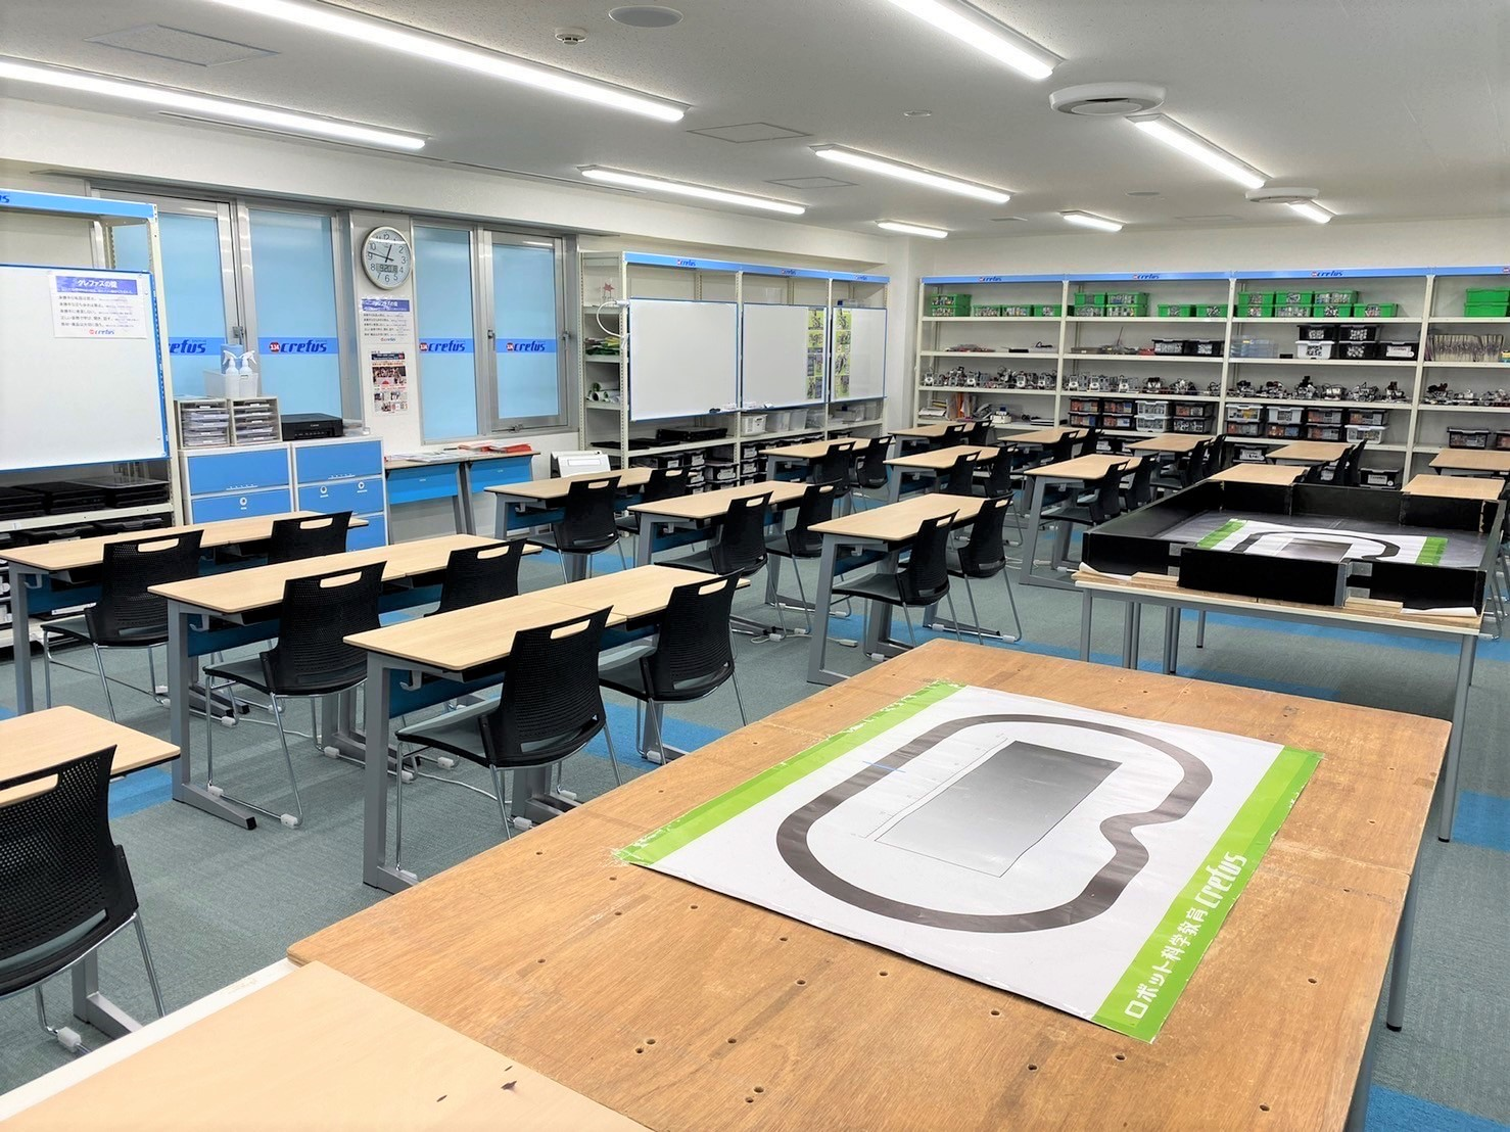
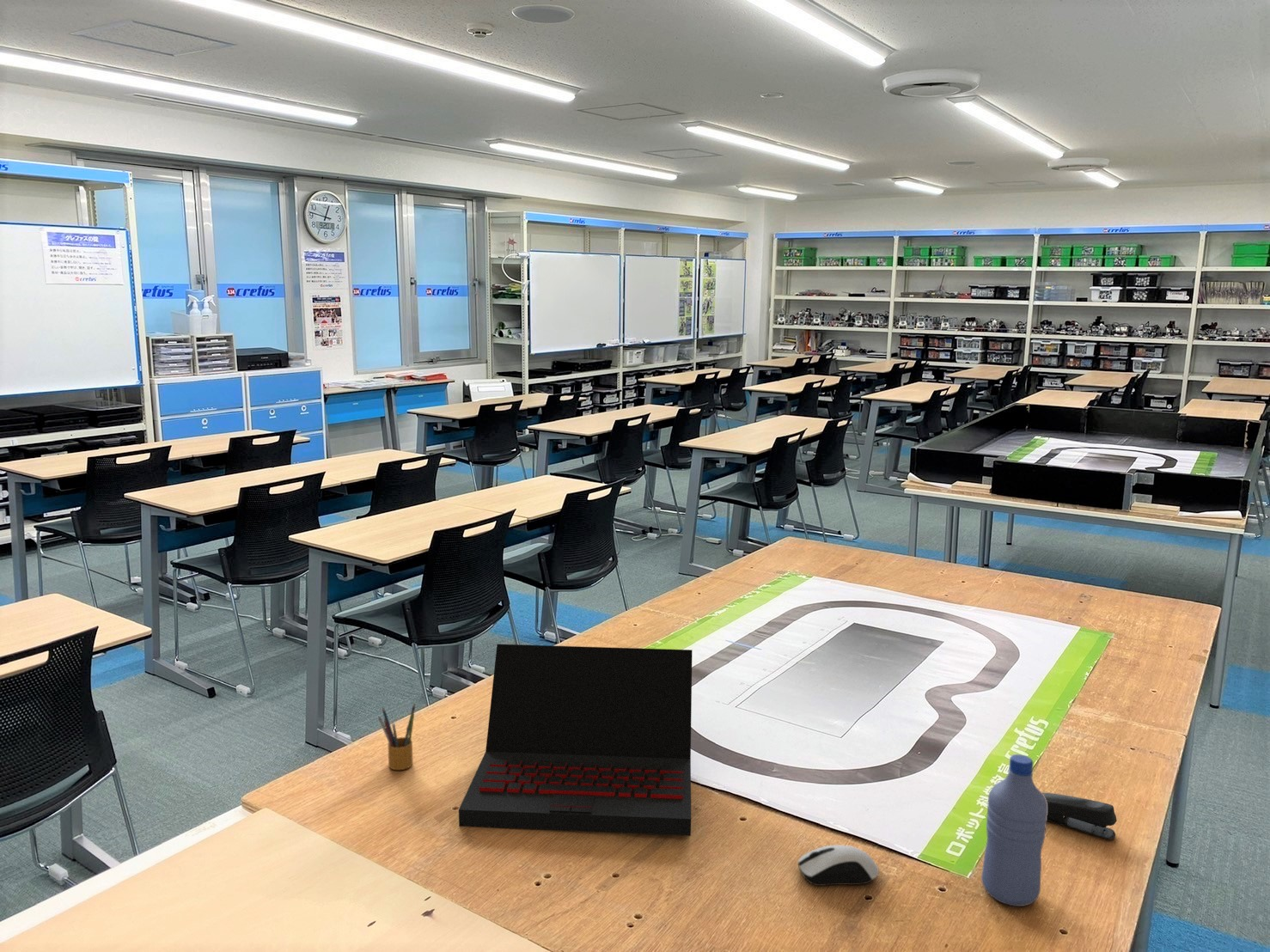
+ pencil box (400, 737)
+ laptop (585, 728)
+ computer mouse (838, 861)
+ stapler (1071, 809)
+ water bottle (1015, 827)
